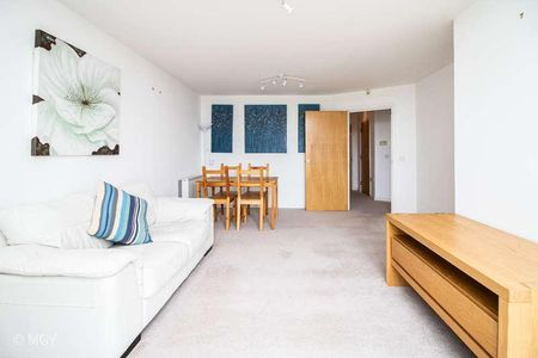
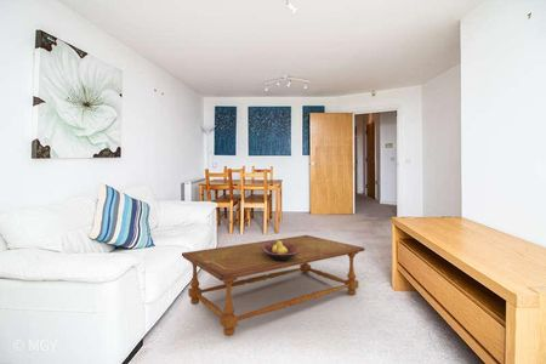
+ fruit bowl (279, 248)
+ coffee table (275, 274)
